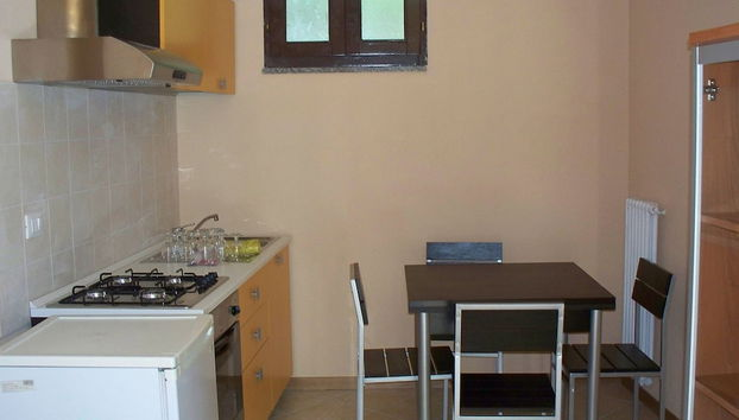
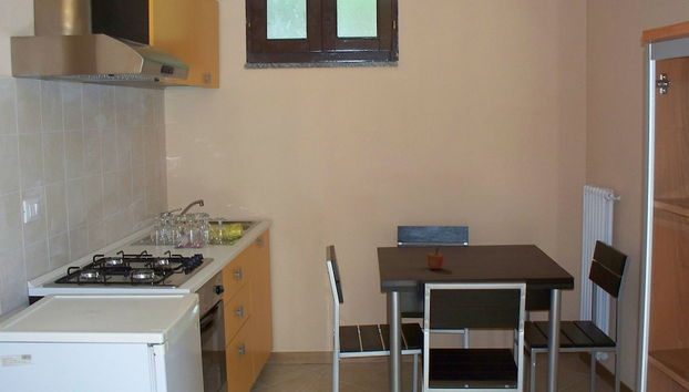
+ apple (435, 257)
